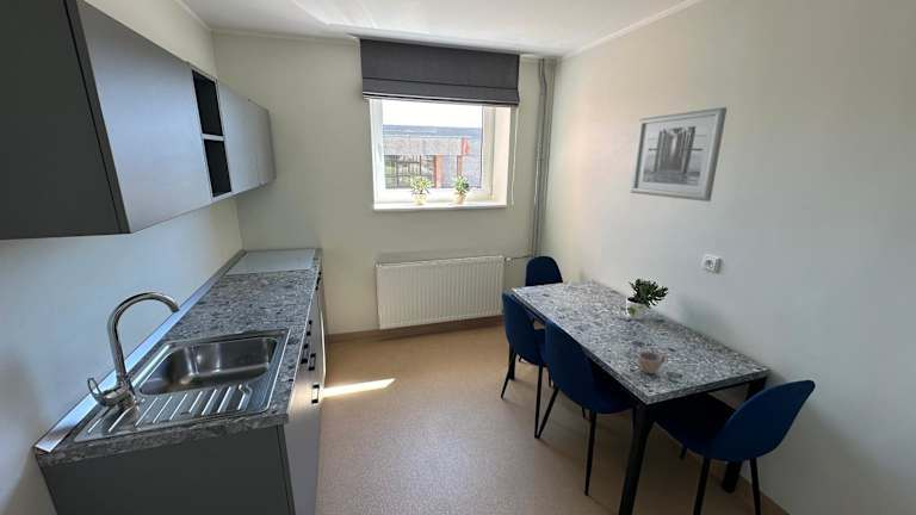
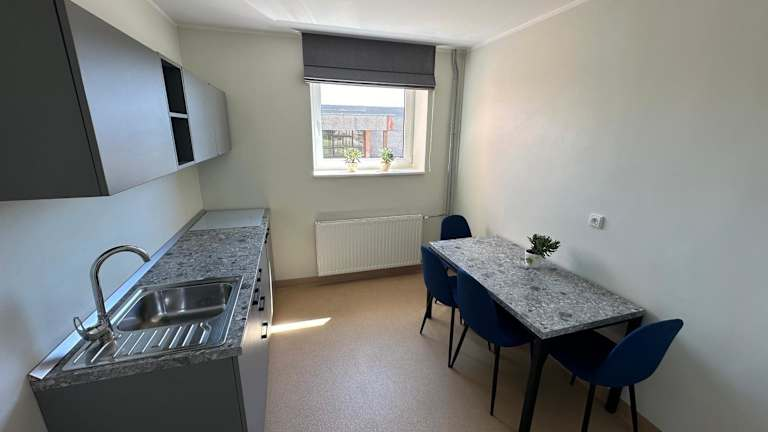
- cup (651, 362)
- wall art (671, 156)
